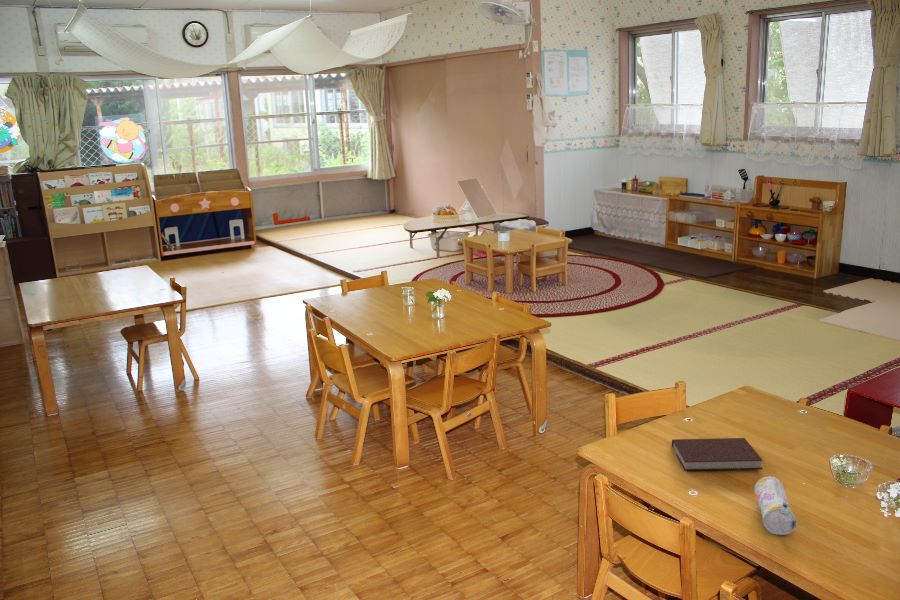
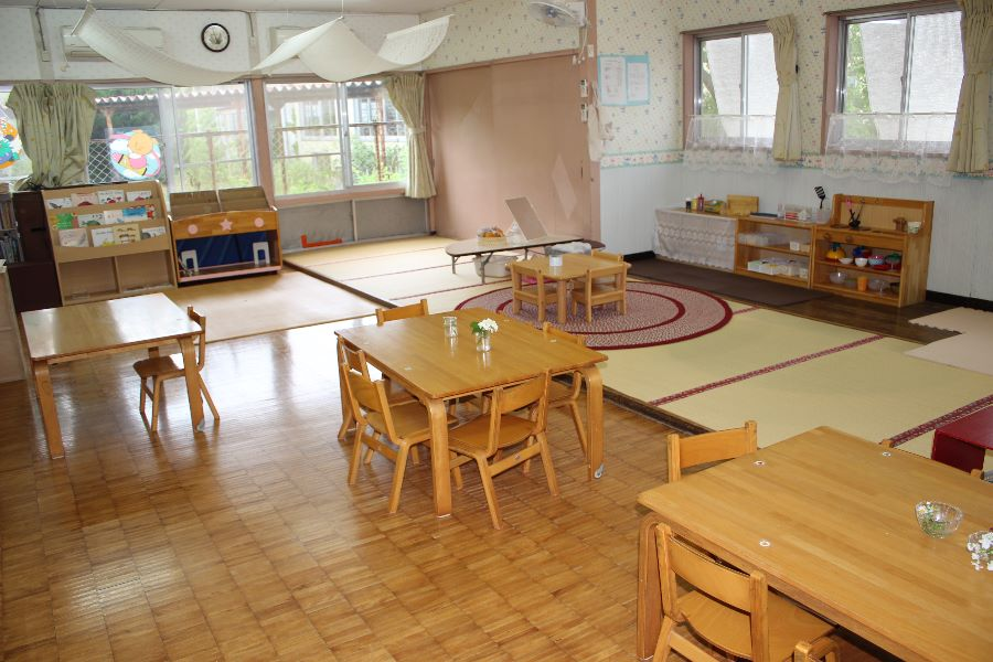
- pencil case (774, 504)
- notebook (715, 453)
